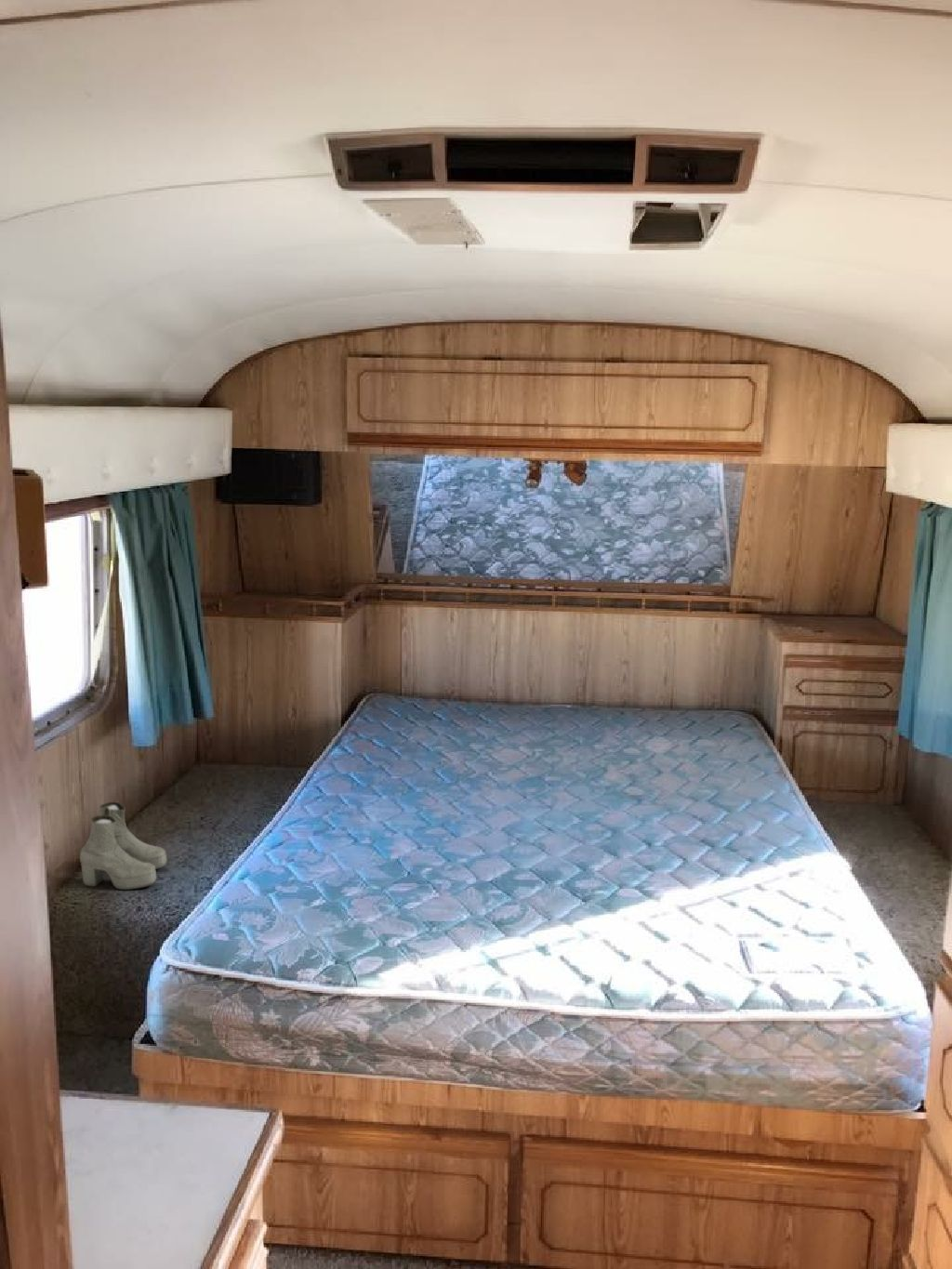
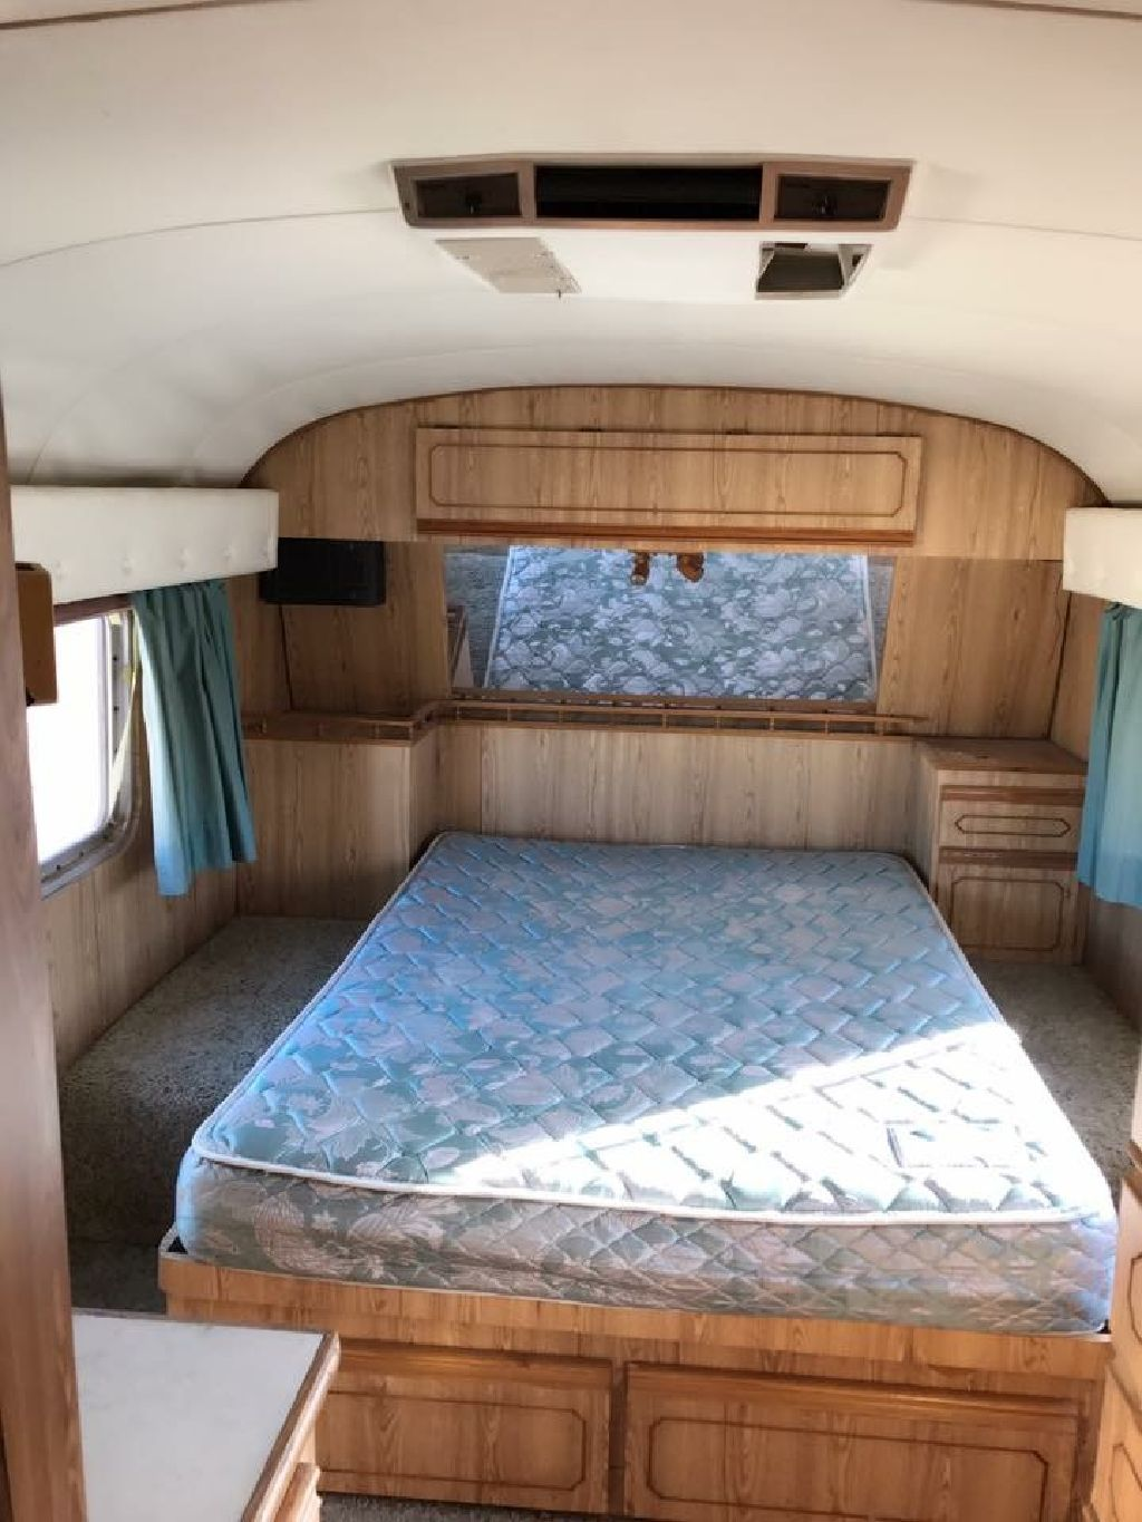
- boots (123, 843)
